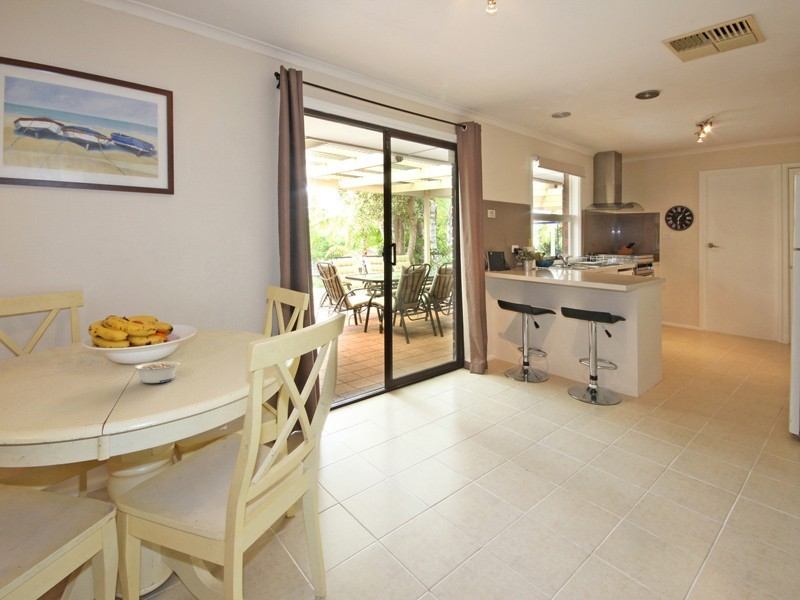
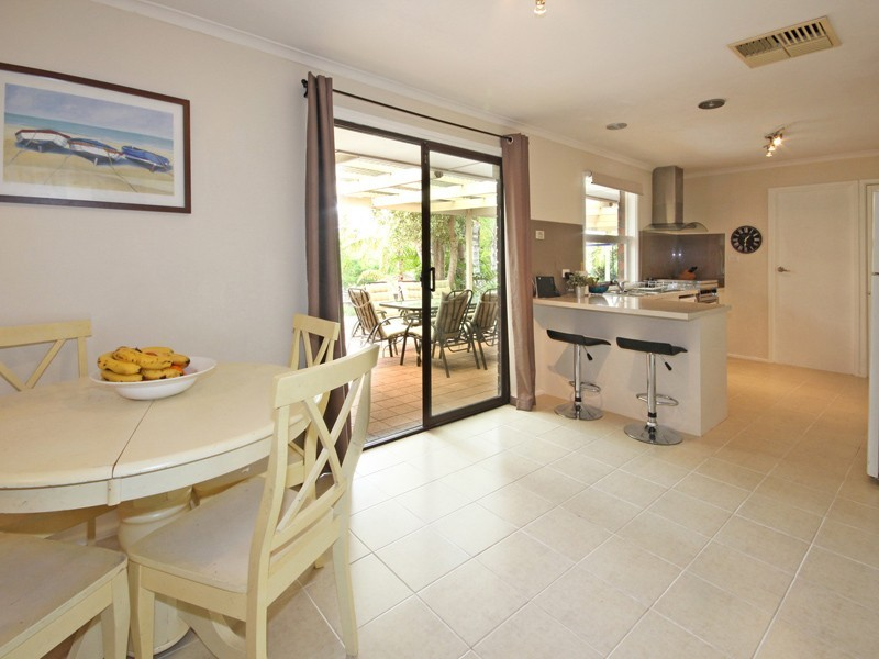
- legume (158, 371)
